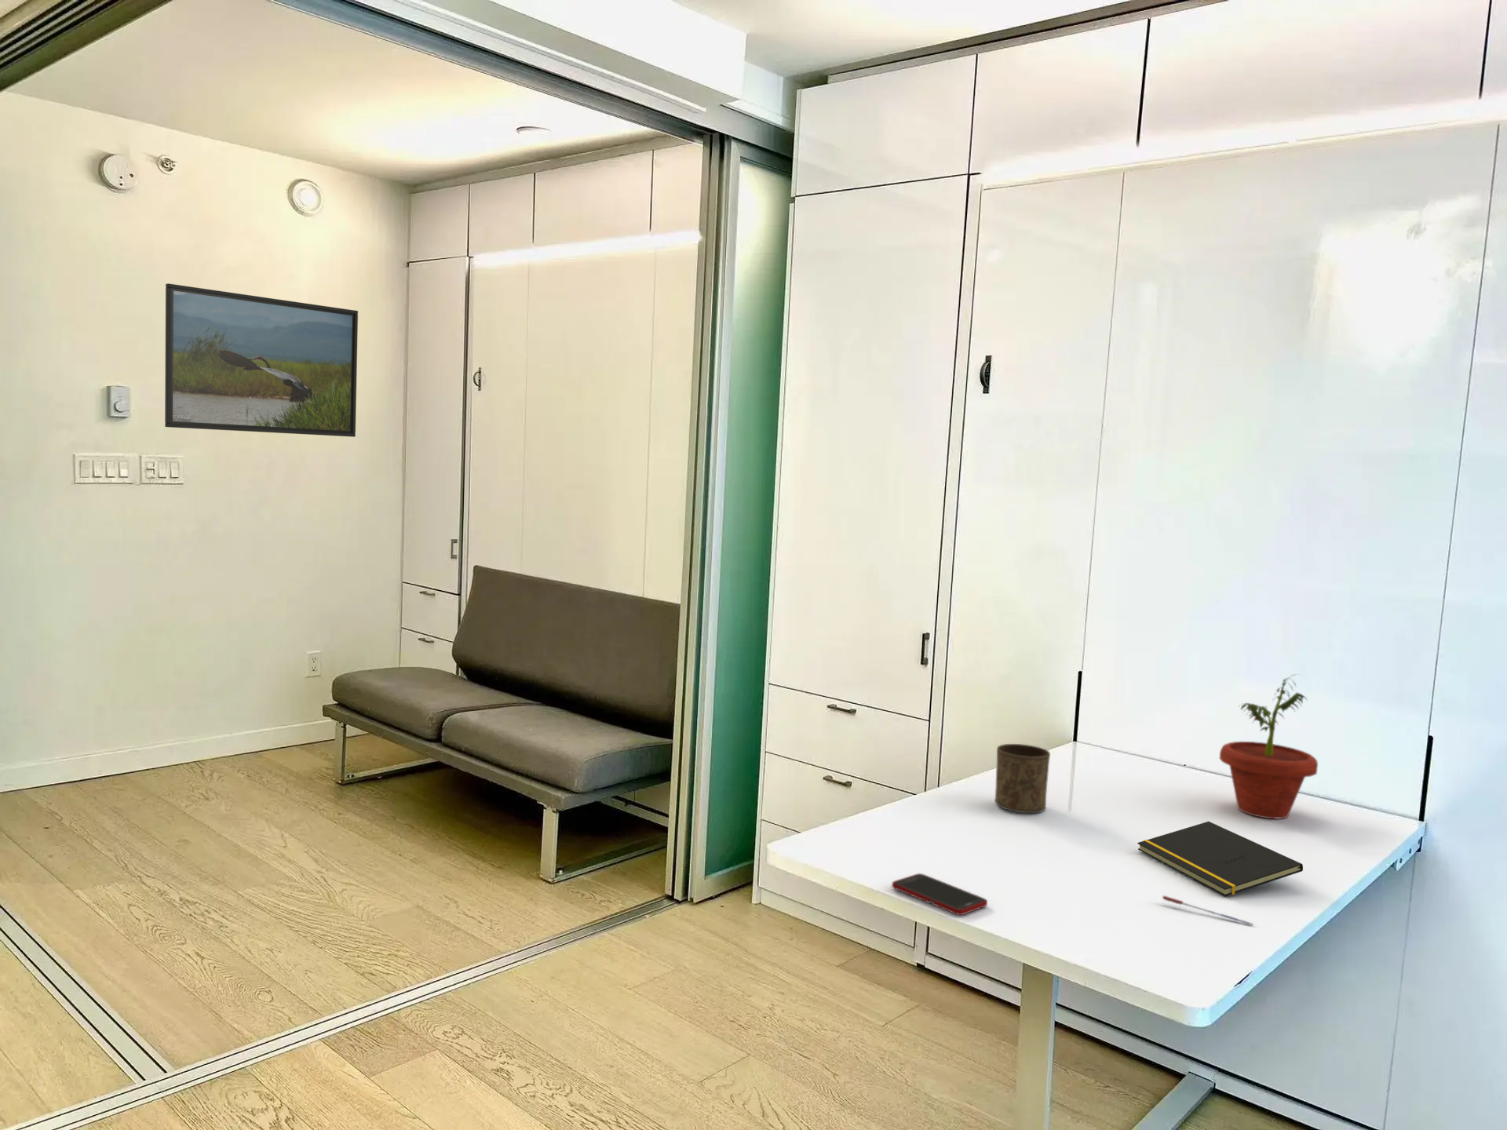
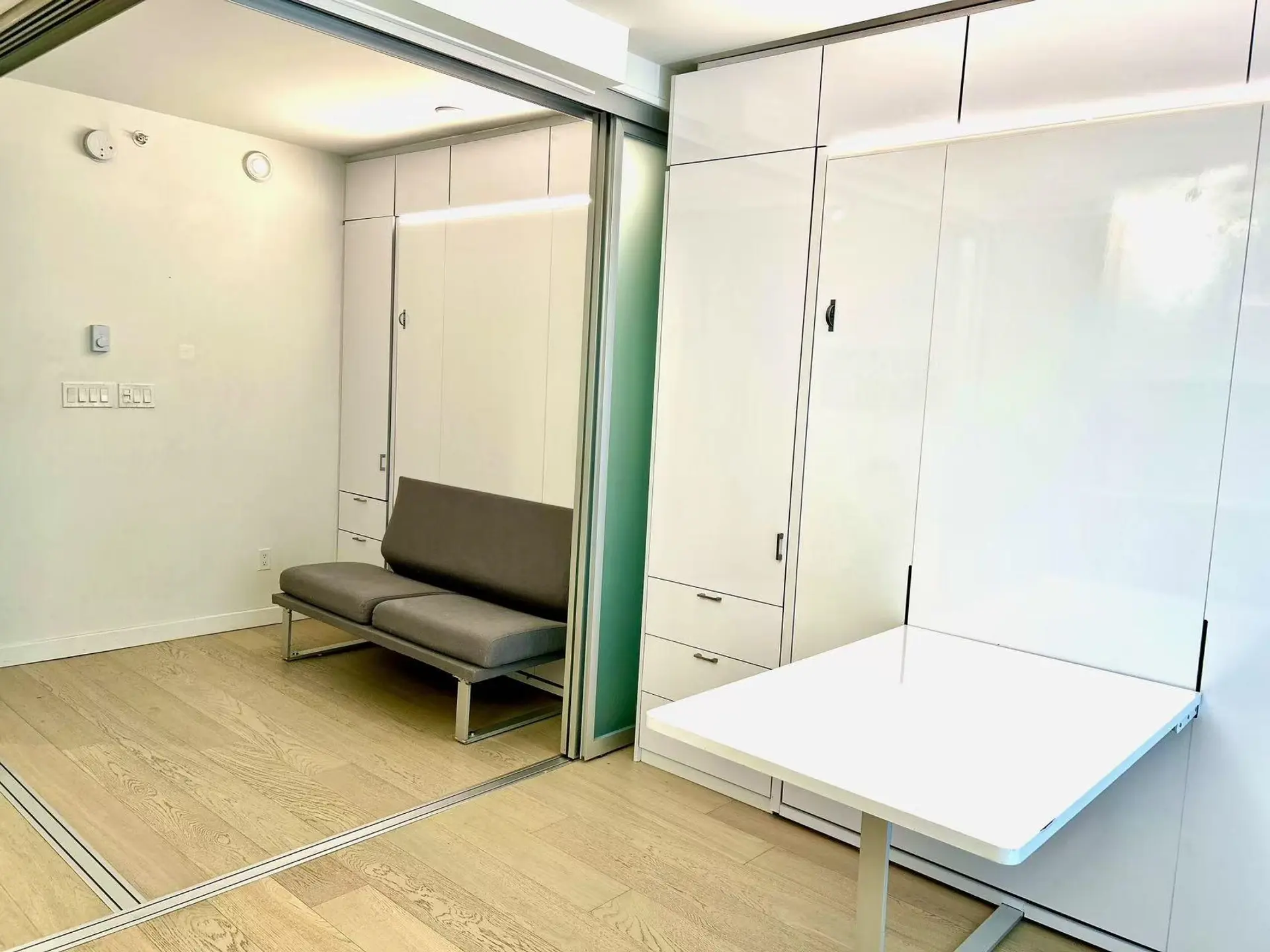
- notepad (1216, 856)
- pen (1207, 910)
- cell phone (939, 894)
- cup (1022, 777)
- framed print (267, 364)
- potted plant (1270, 742)
